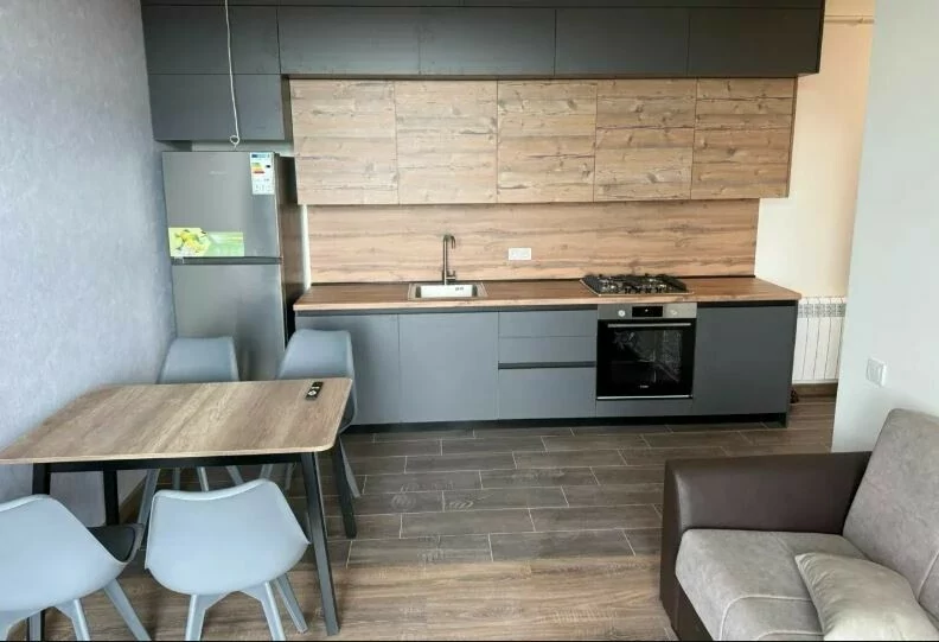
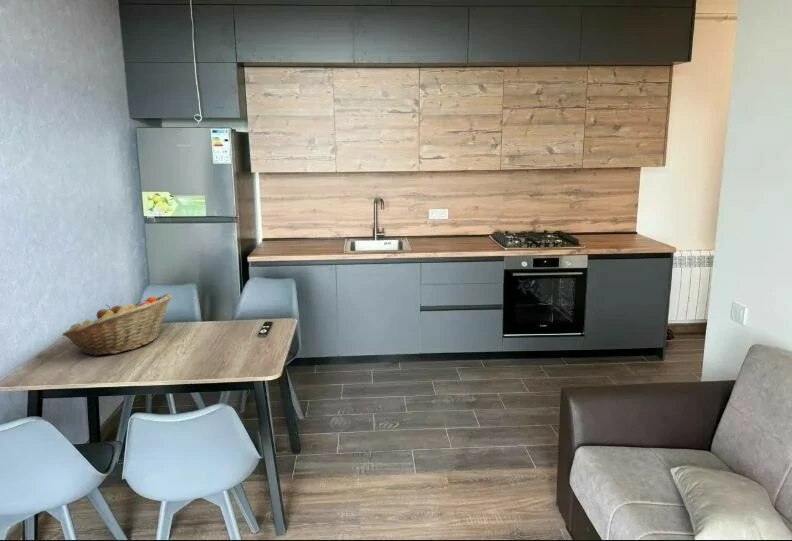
+ fruit basket (122, 321)
